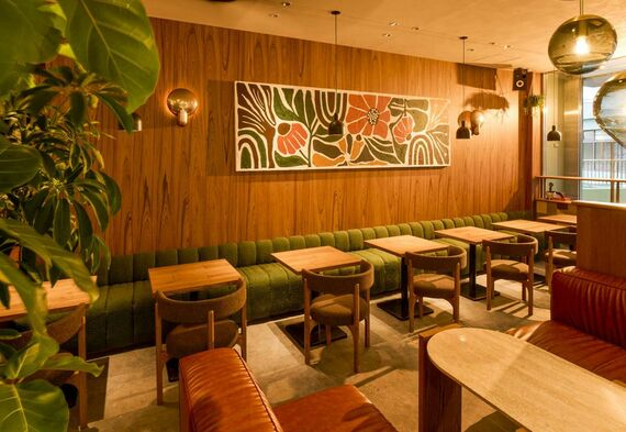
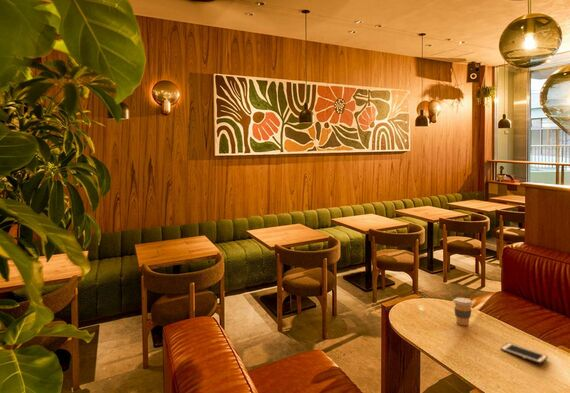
+ coffee cup (462, 311)
+ cell phone (523, 352)
